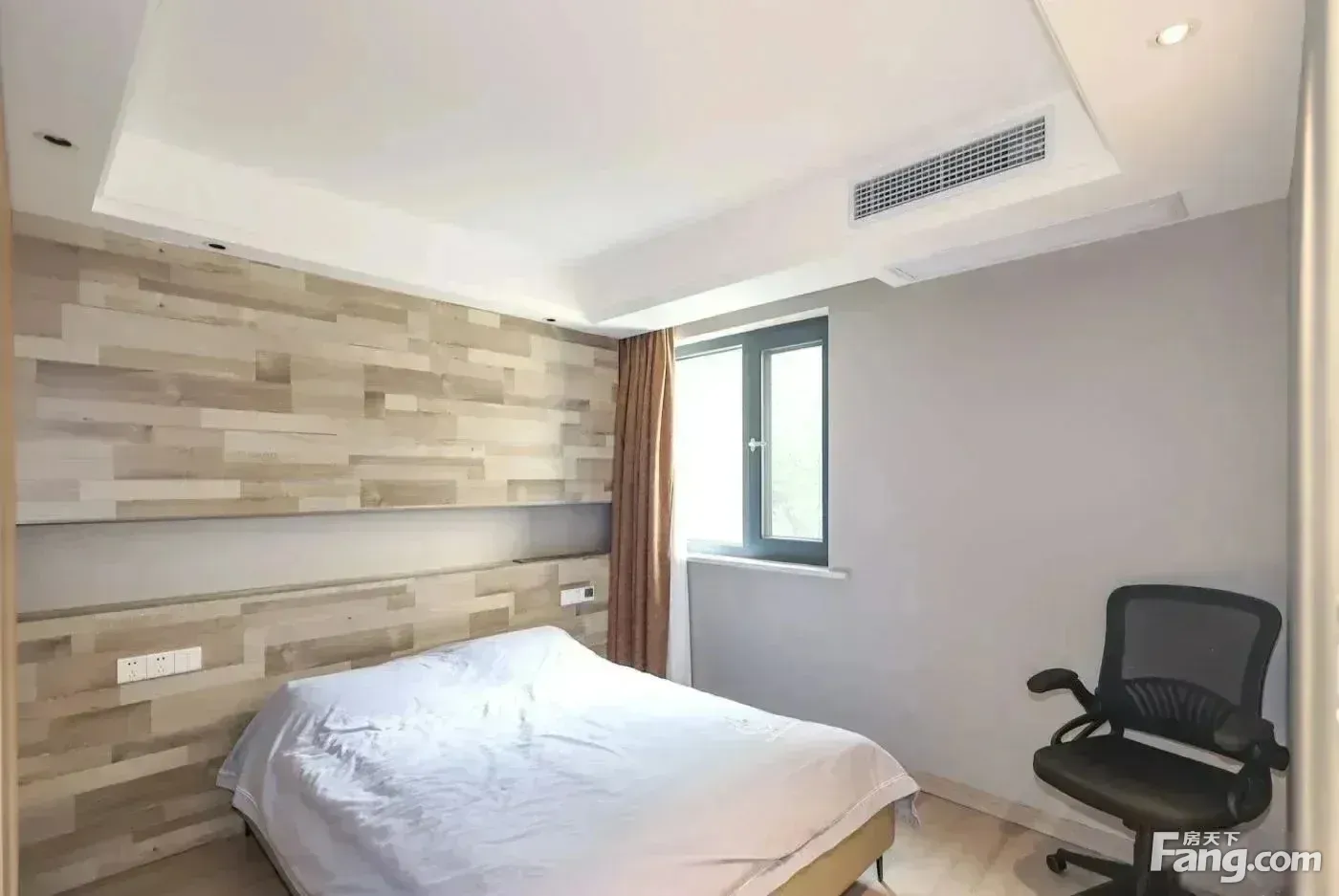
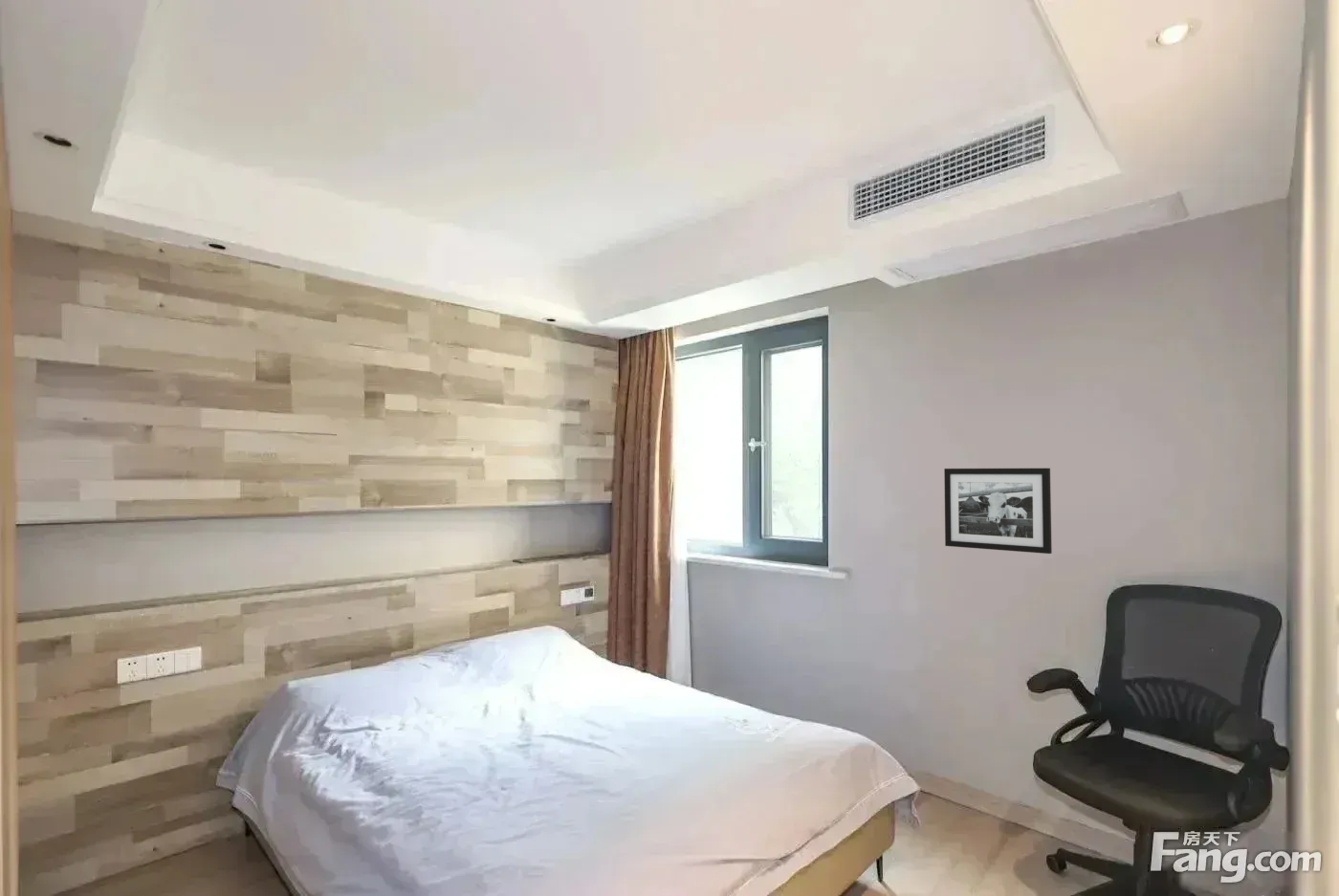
+ picture frame (995, 509)
